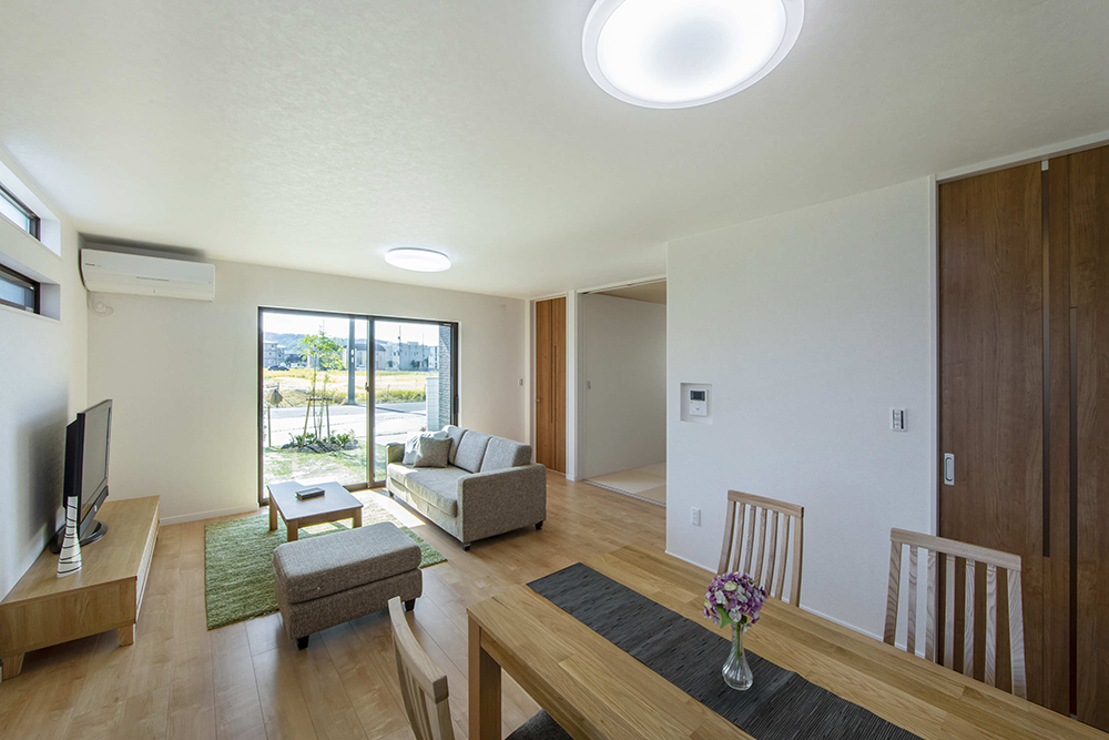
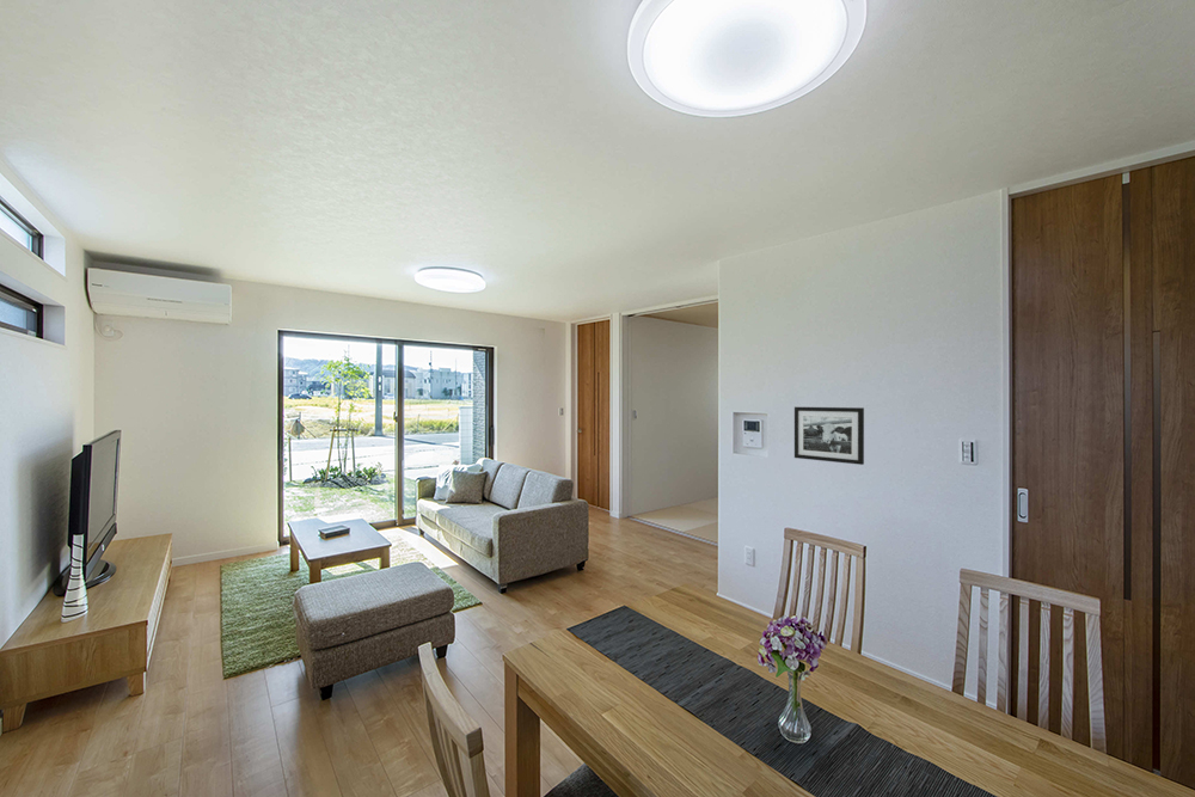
+ picture frame (827, 434)
